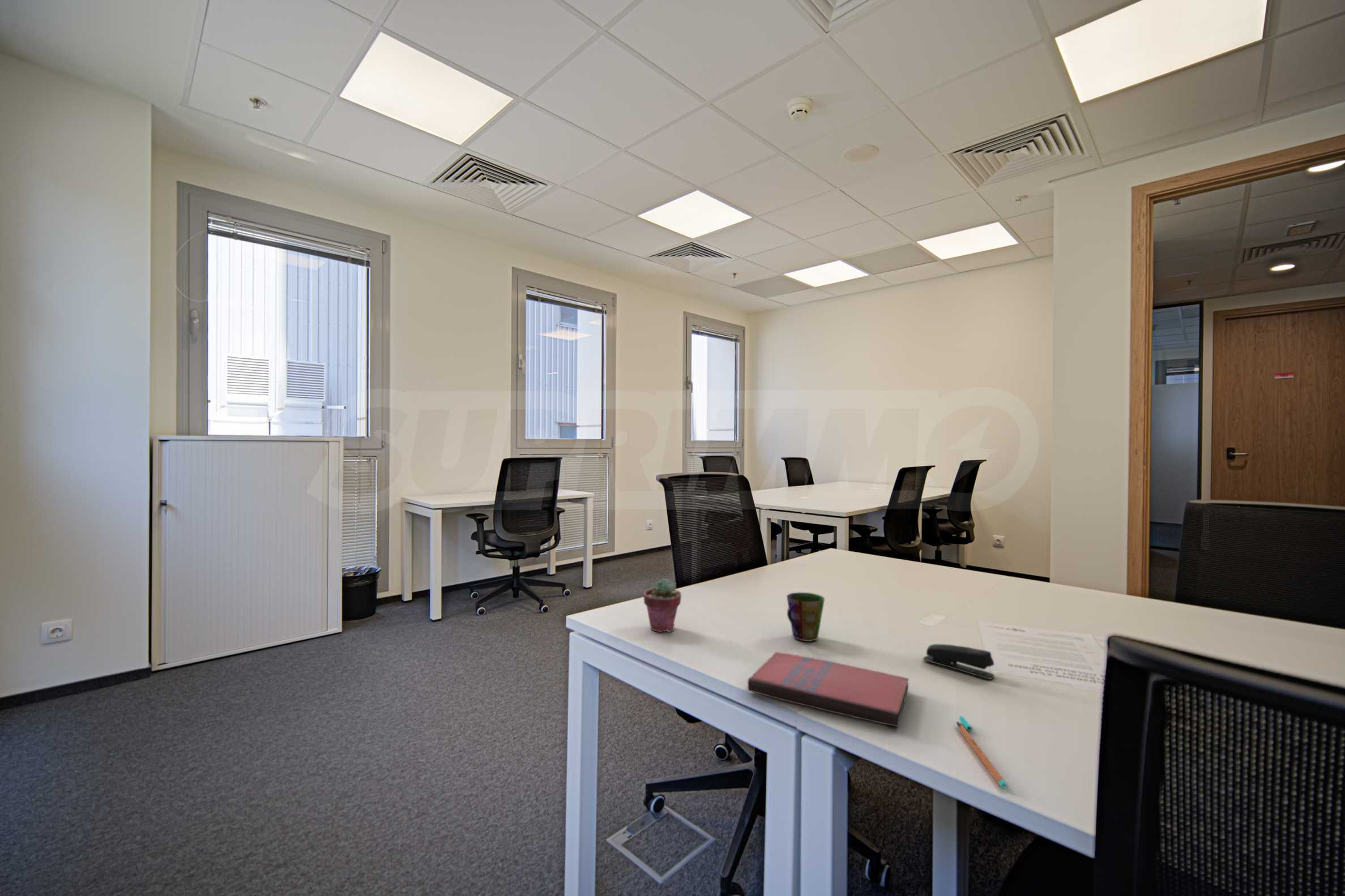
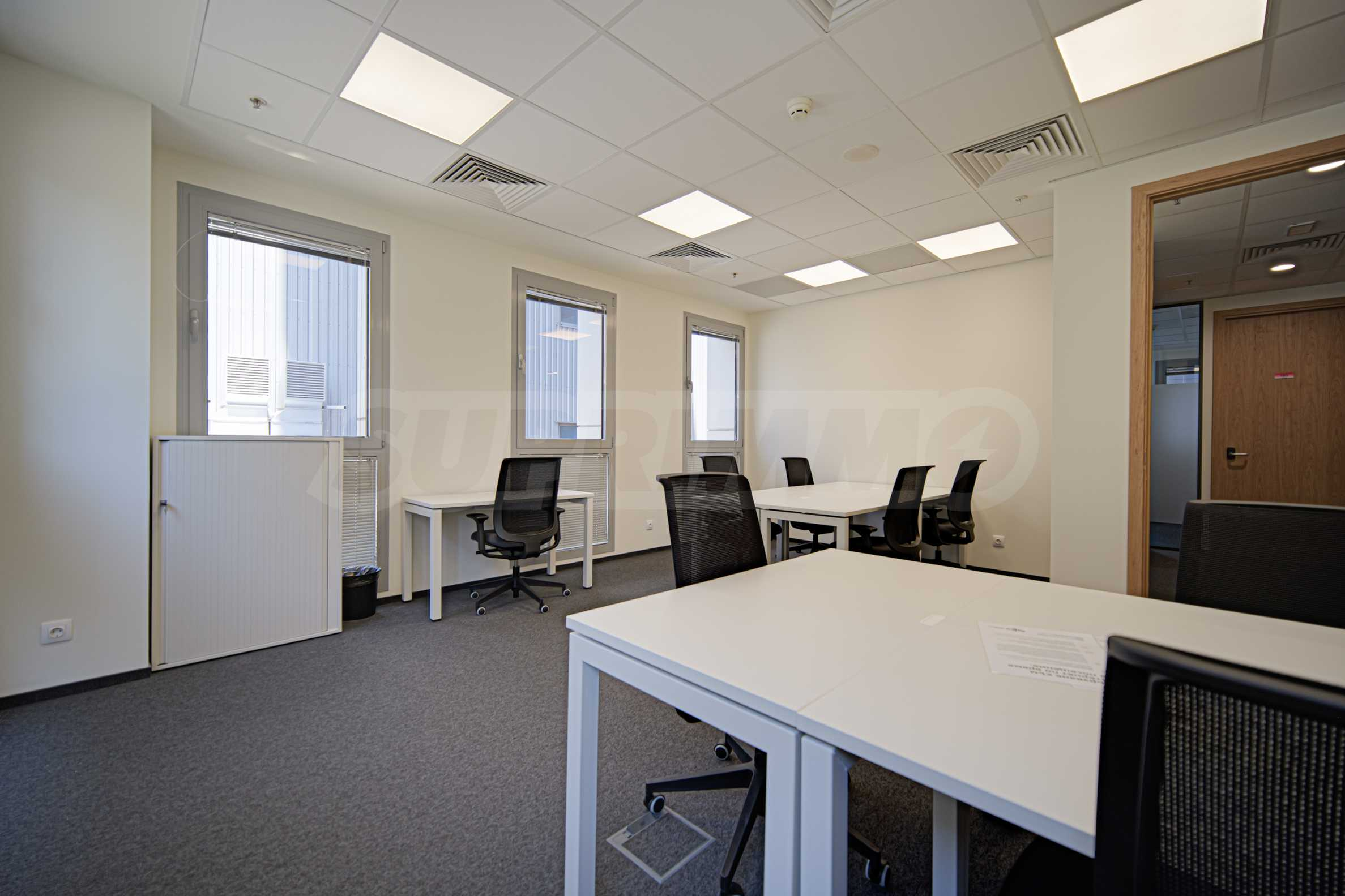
- paperback book (829, 683)
- potted succulent (662, 603)
- cup (802, 618)
- pen (980, 749)
- stapler (957, 656)
